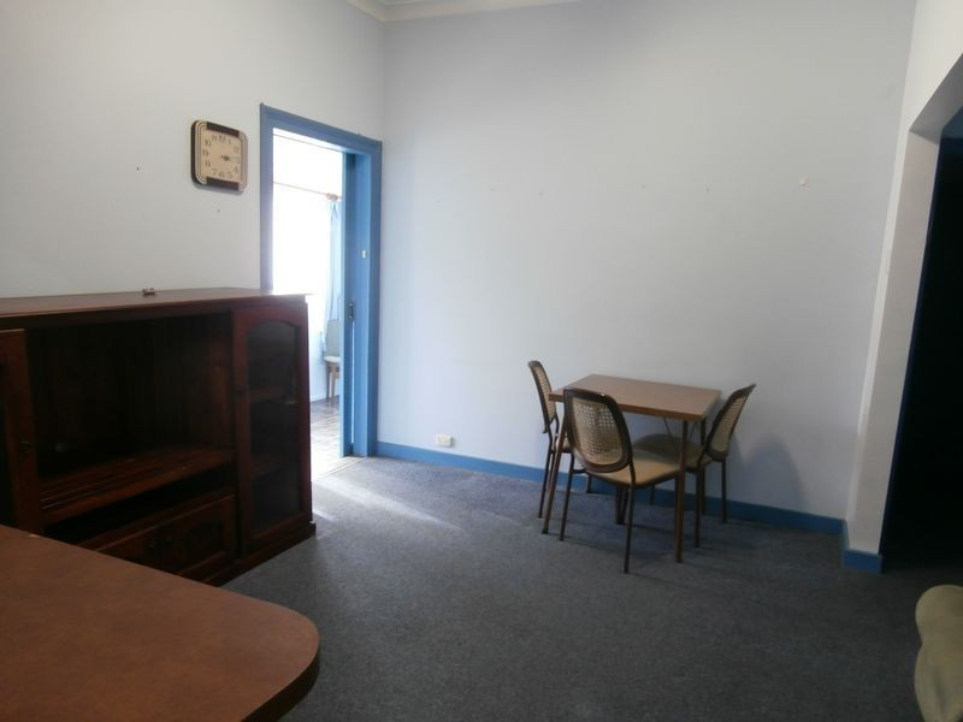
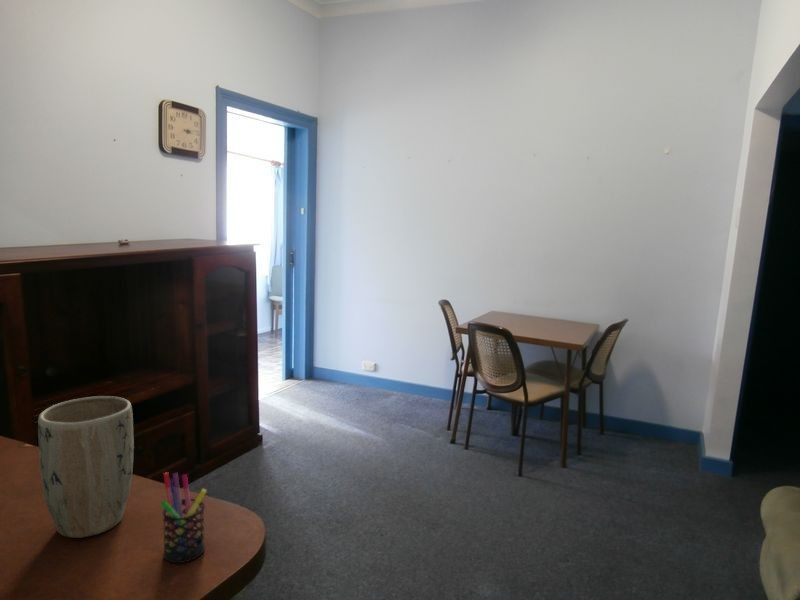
+ pen holder (178, 515)
+ plant pot (89, 465)
